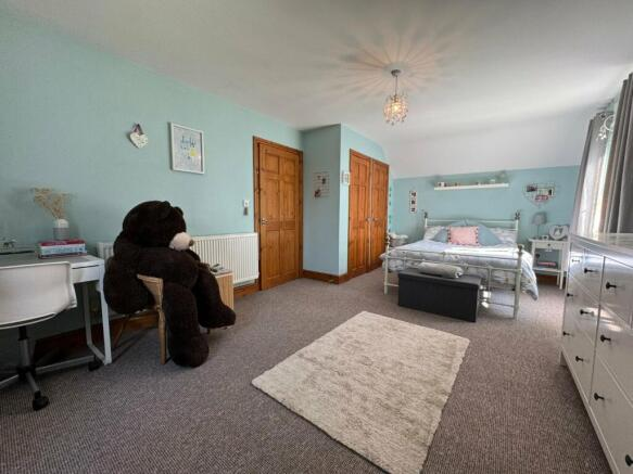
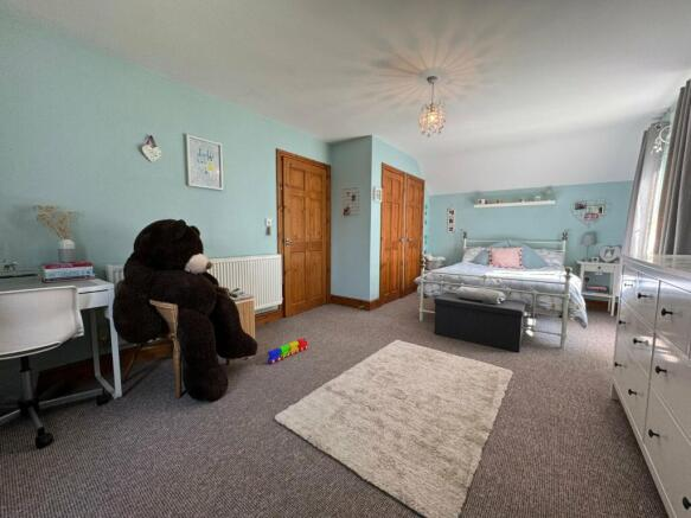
+ toy train (288, 348)
